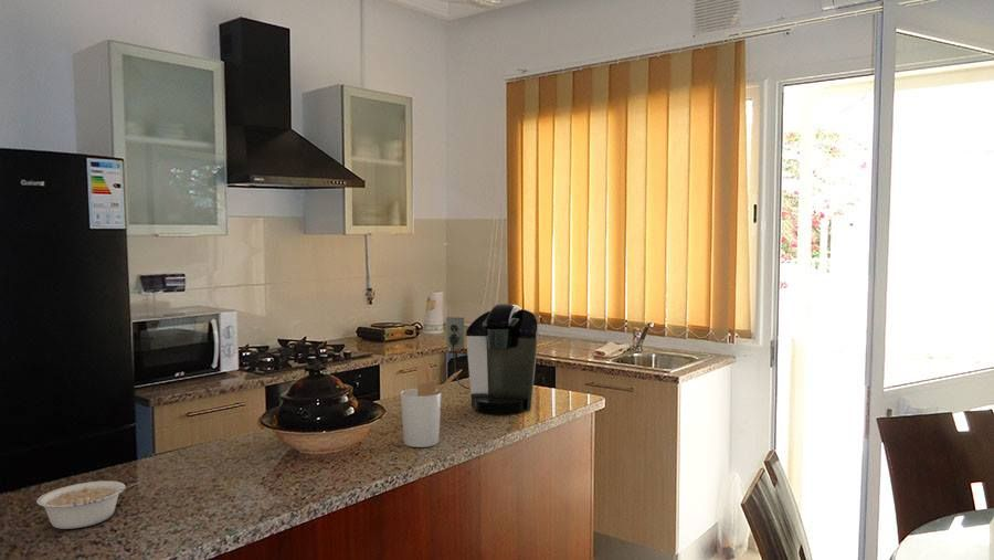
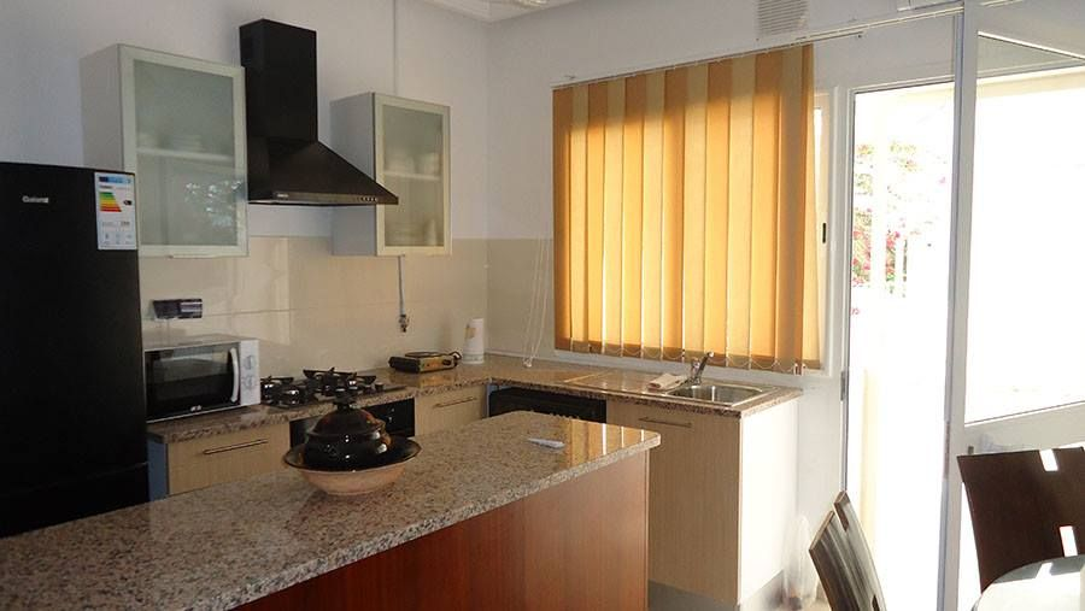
- legume (86, 503)
- coffee maker (485, 353)
- utensil holder (432, 404)
